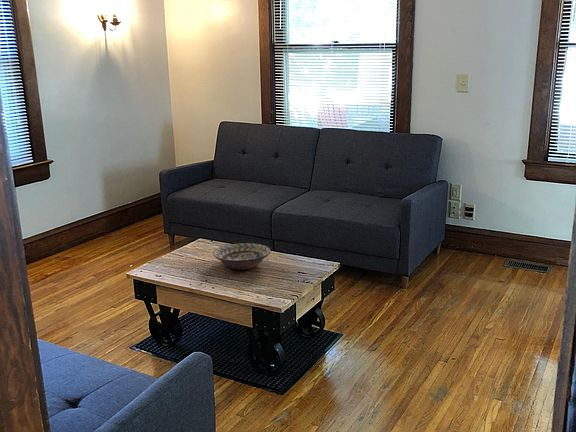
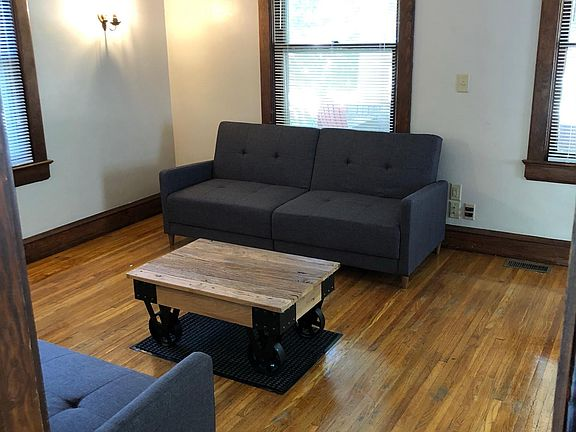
- decorative bowl (242, 258)
